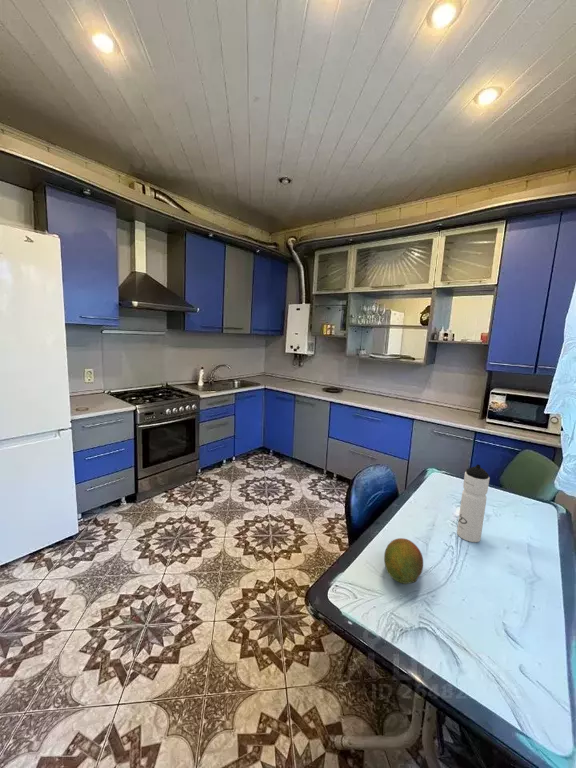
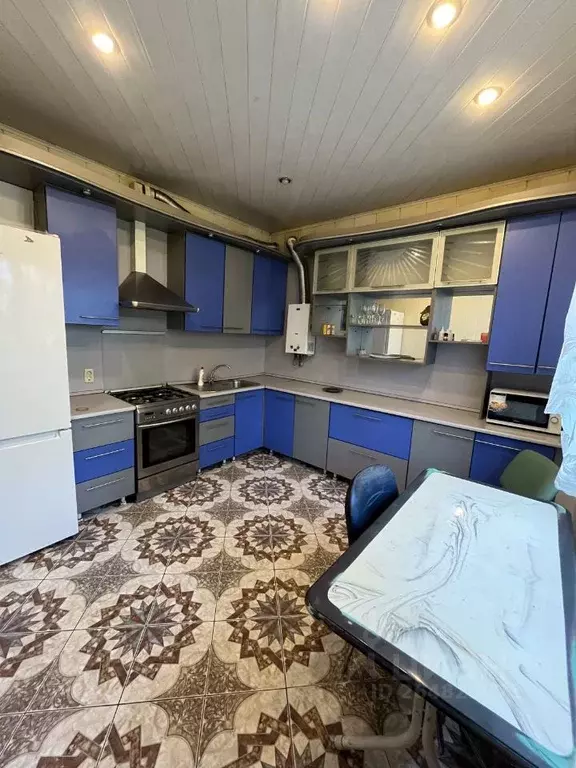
- water bottle (473, 501)
- fruit (403, 560)
